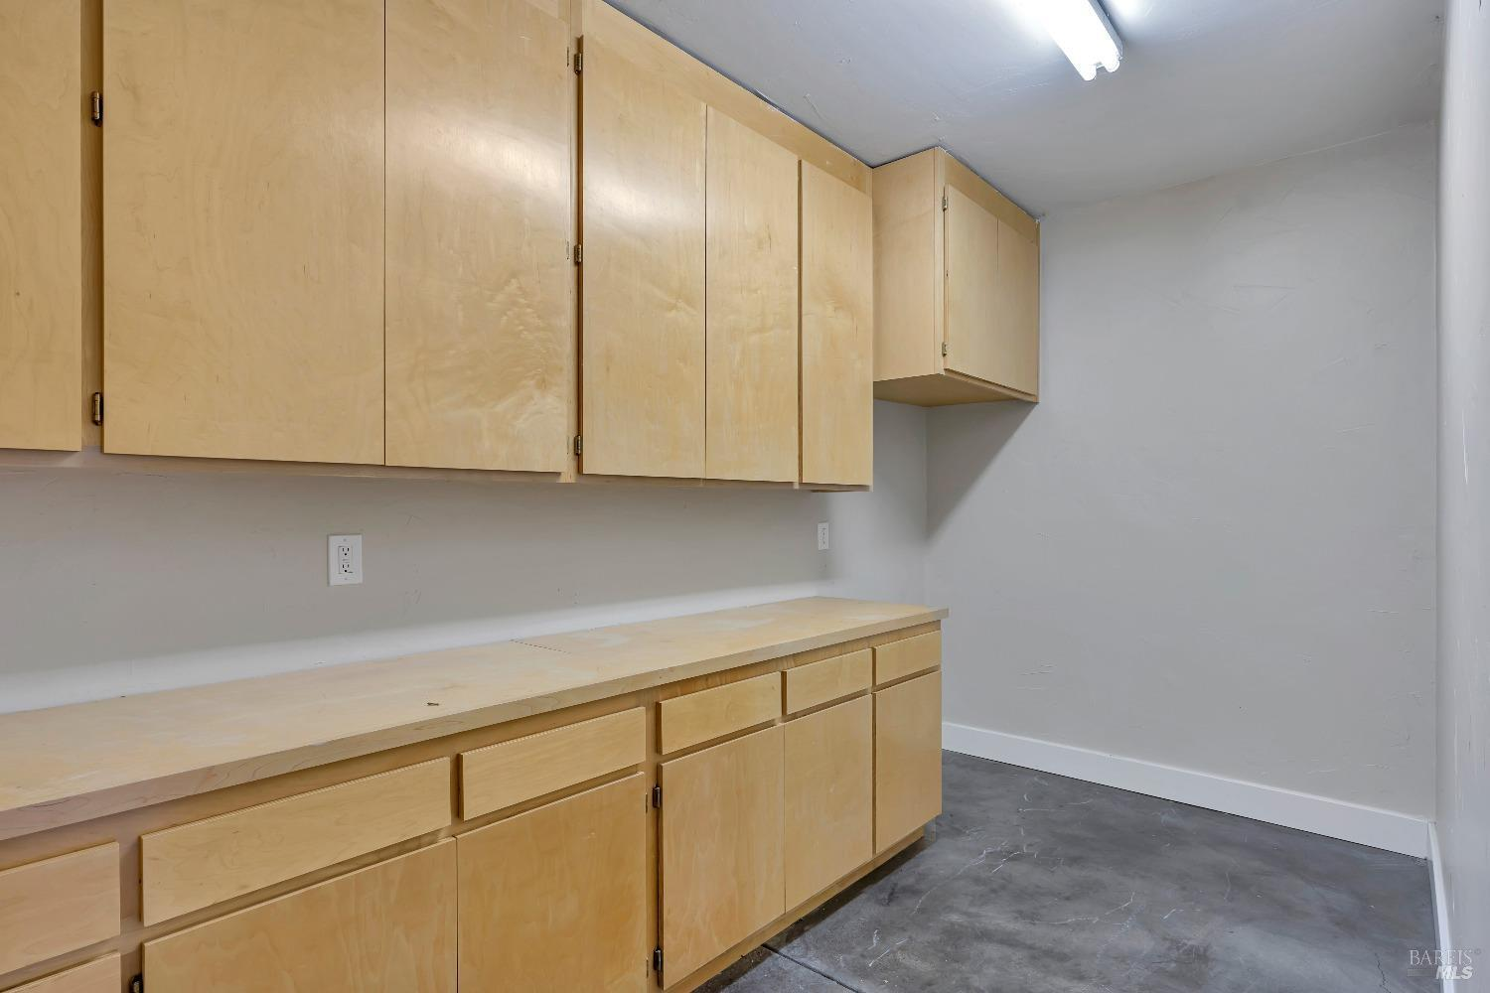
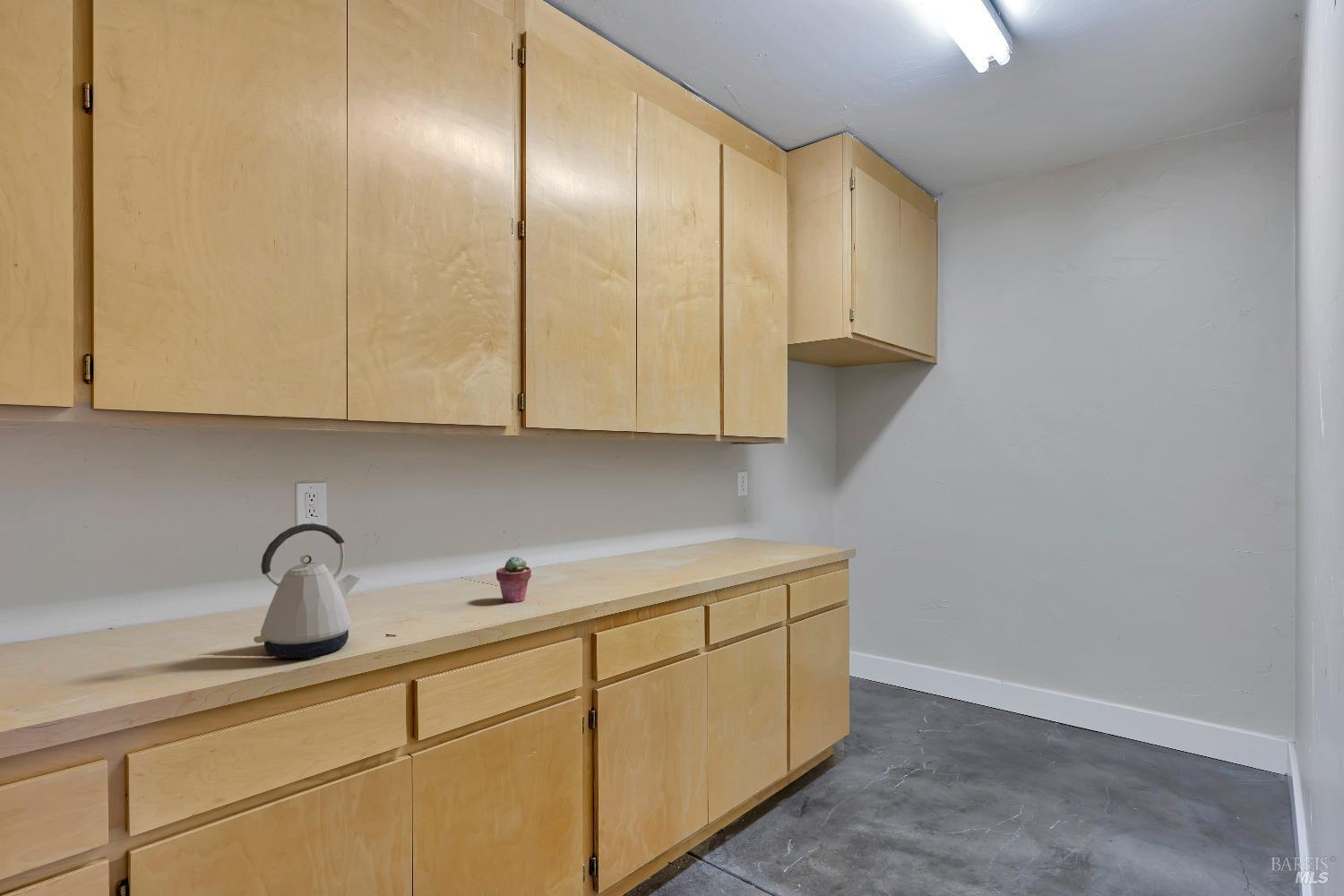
+ potted succulent (513, 578)
+ kettle (310, 586)
